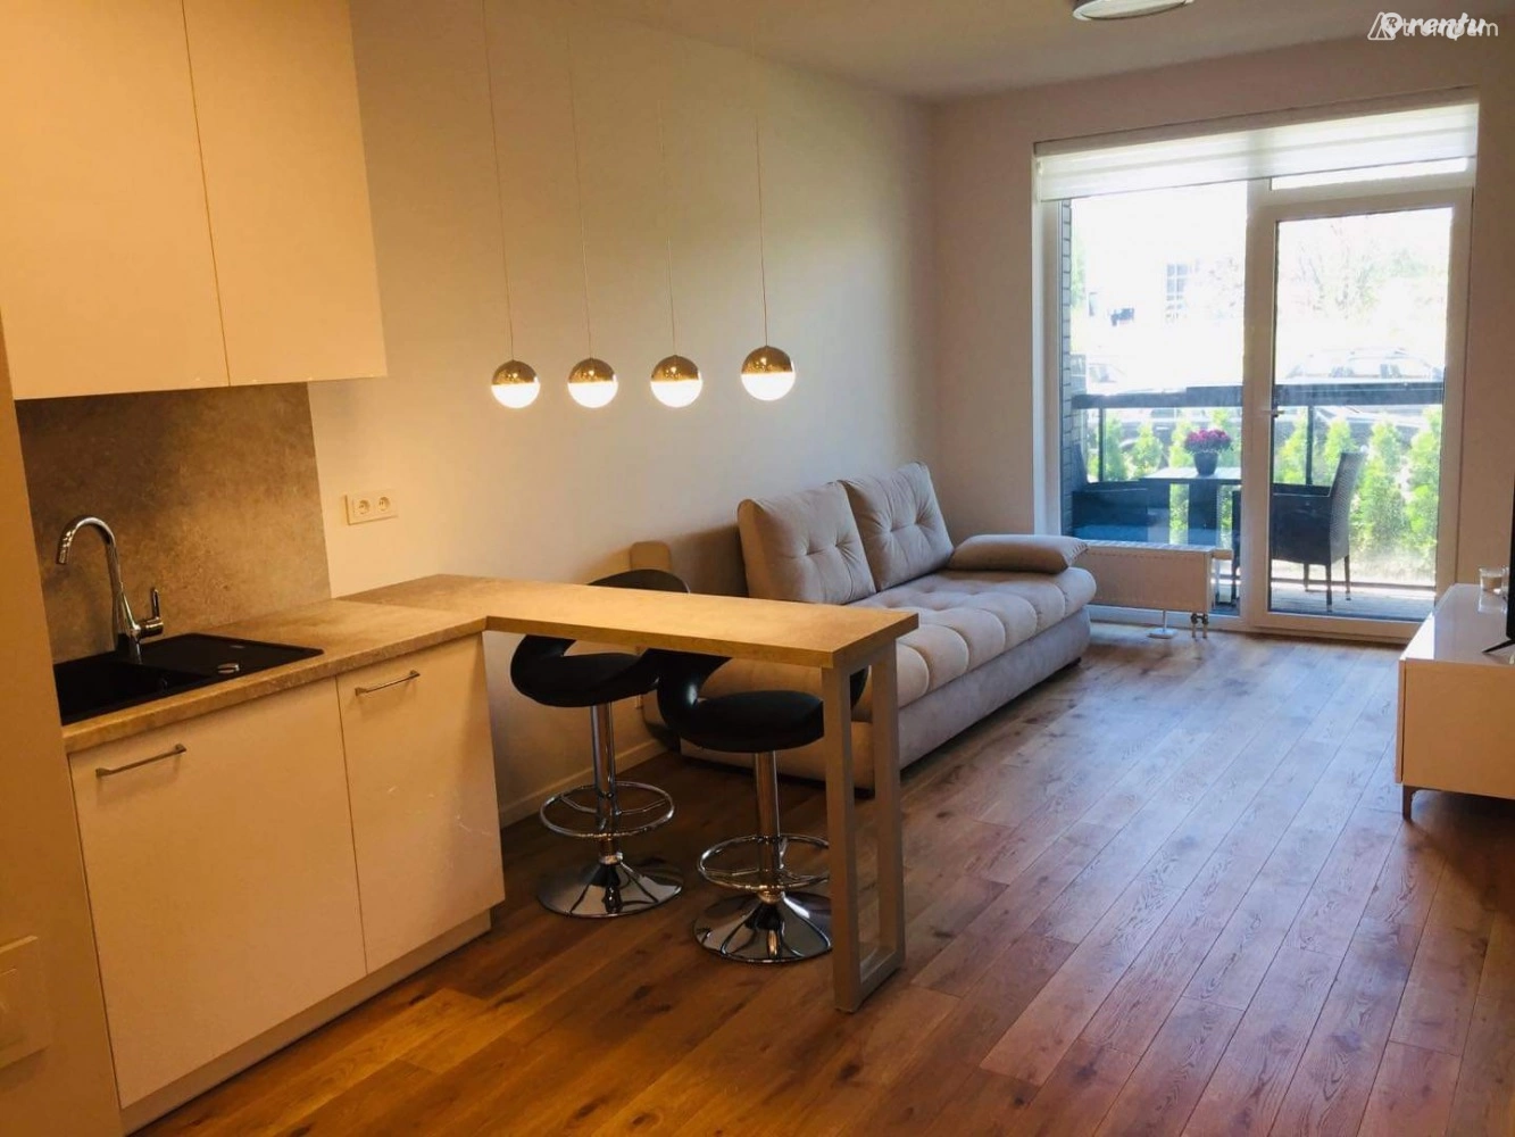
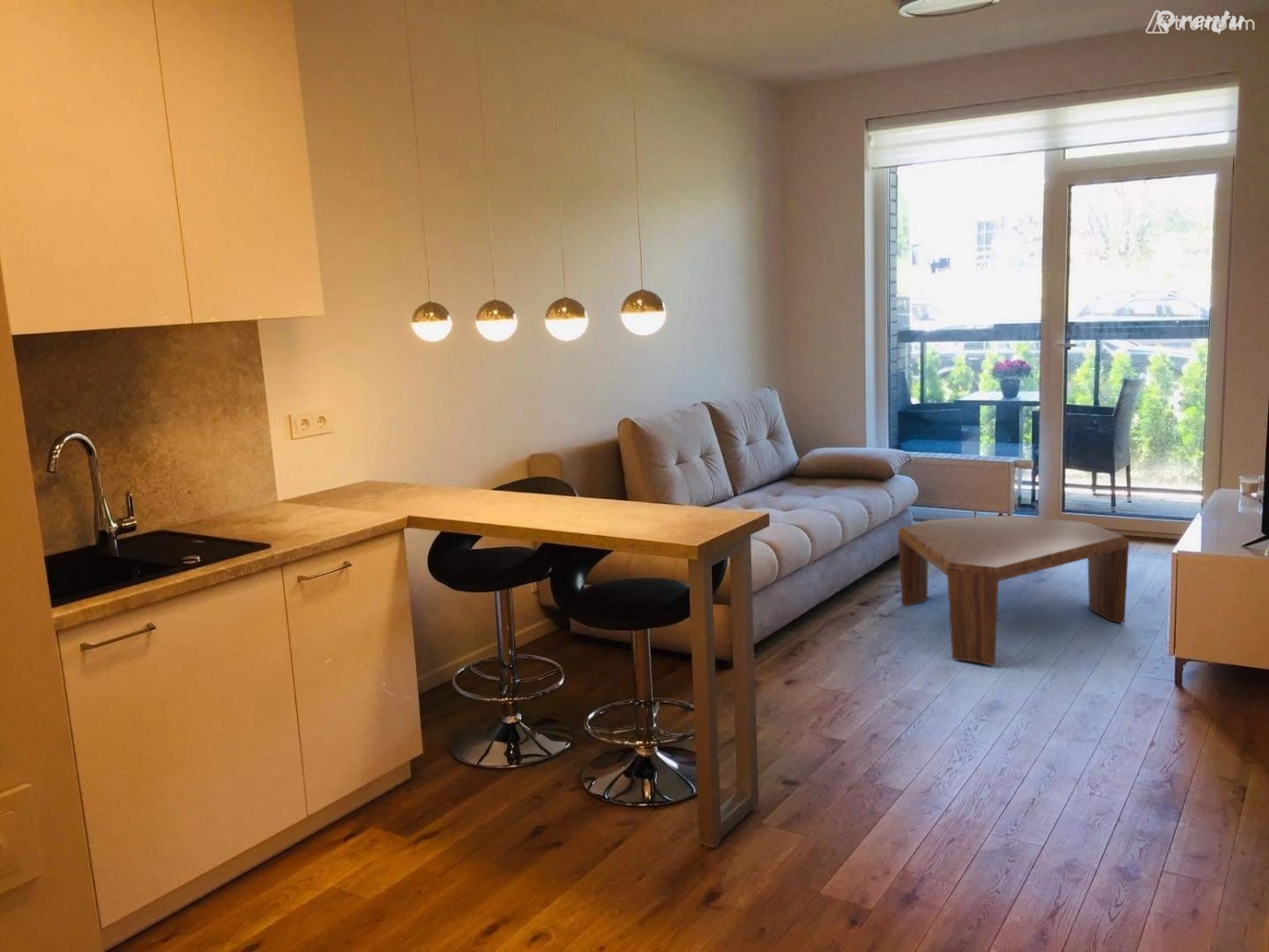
+ coffee table (1002, 580)
